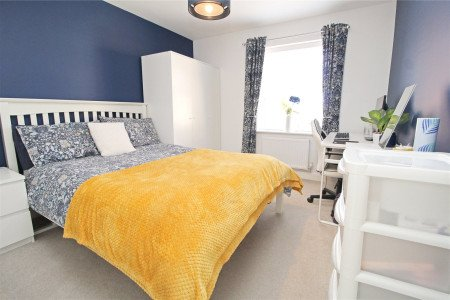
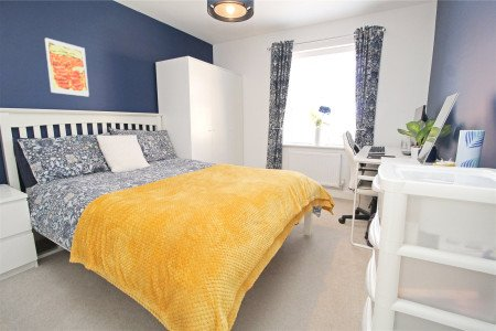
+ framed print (68, 68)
